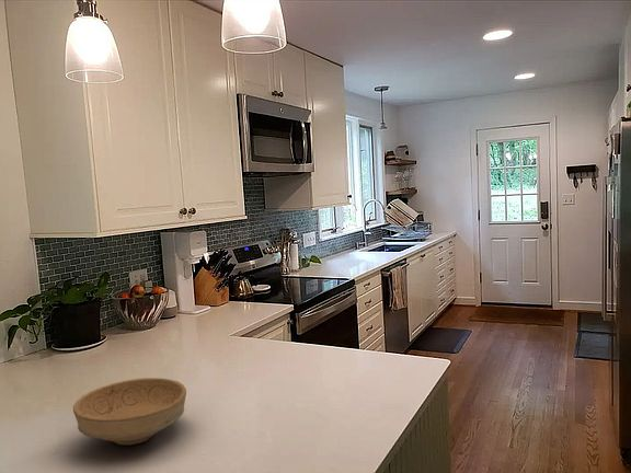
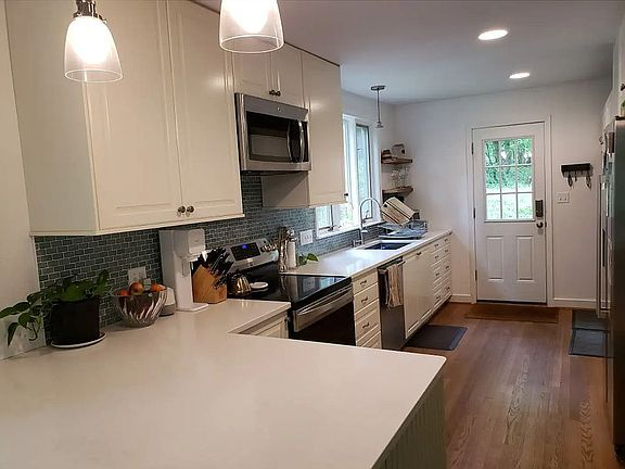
- bowl (133, 415)
